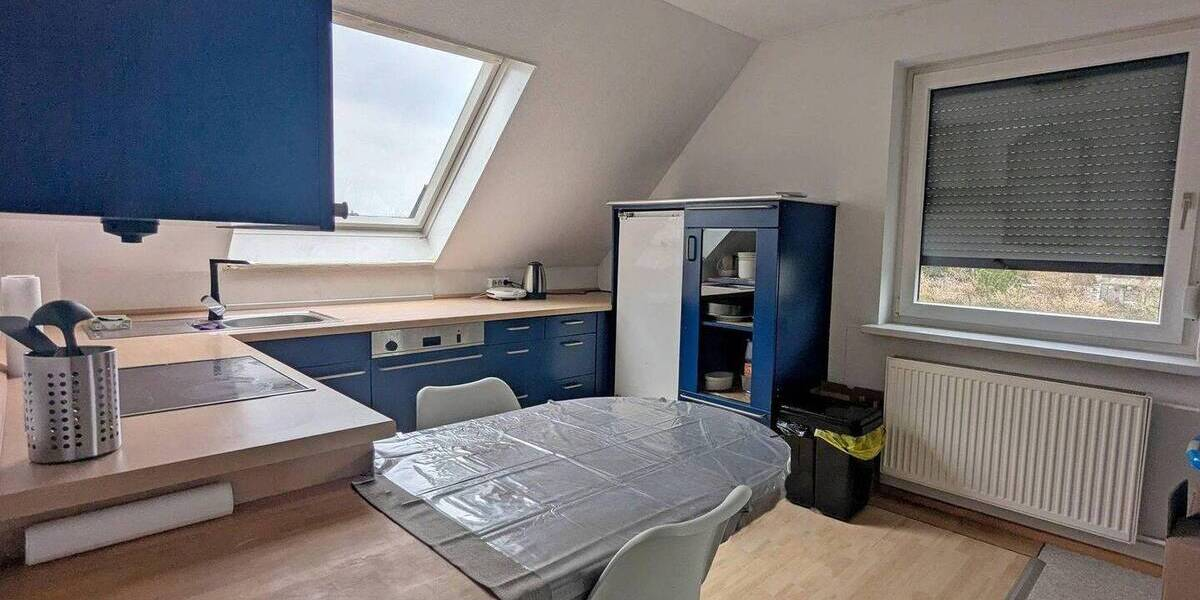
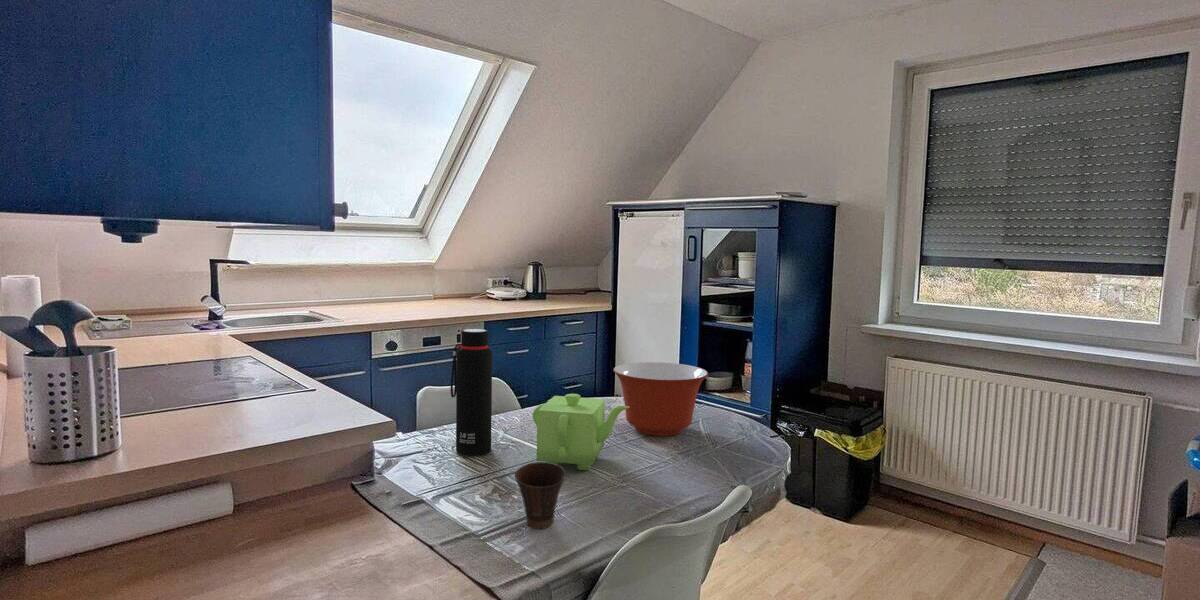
+ cup (540, 498)
+ teapot (580, 428)
+ water bottle (471, 390)
+ mixing bowl (659, 399)
